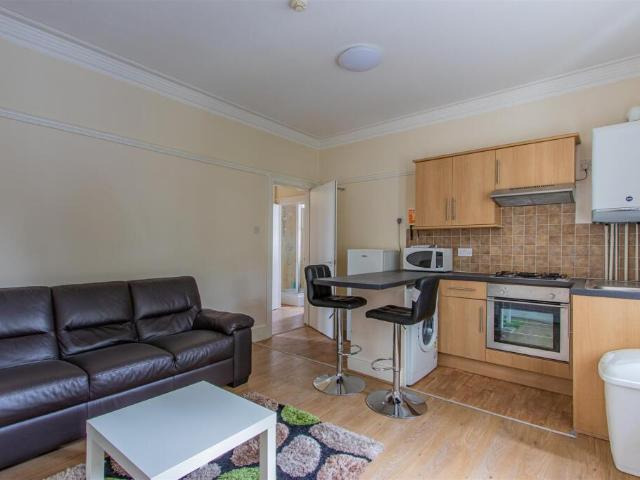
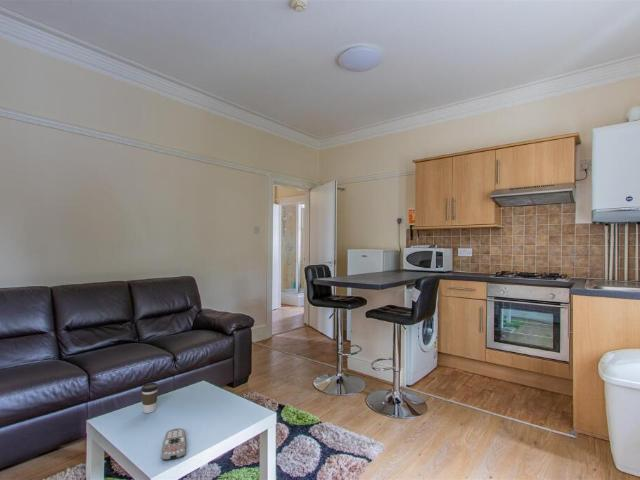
+ coffee cup (149, 397)
+ remote control (174, 443)
